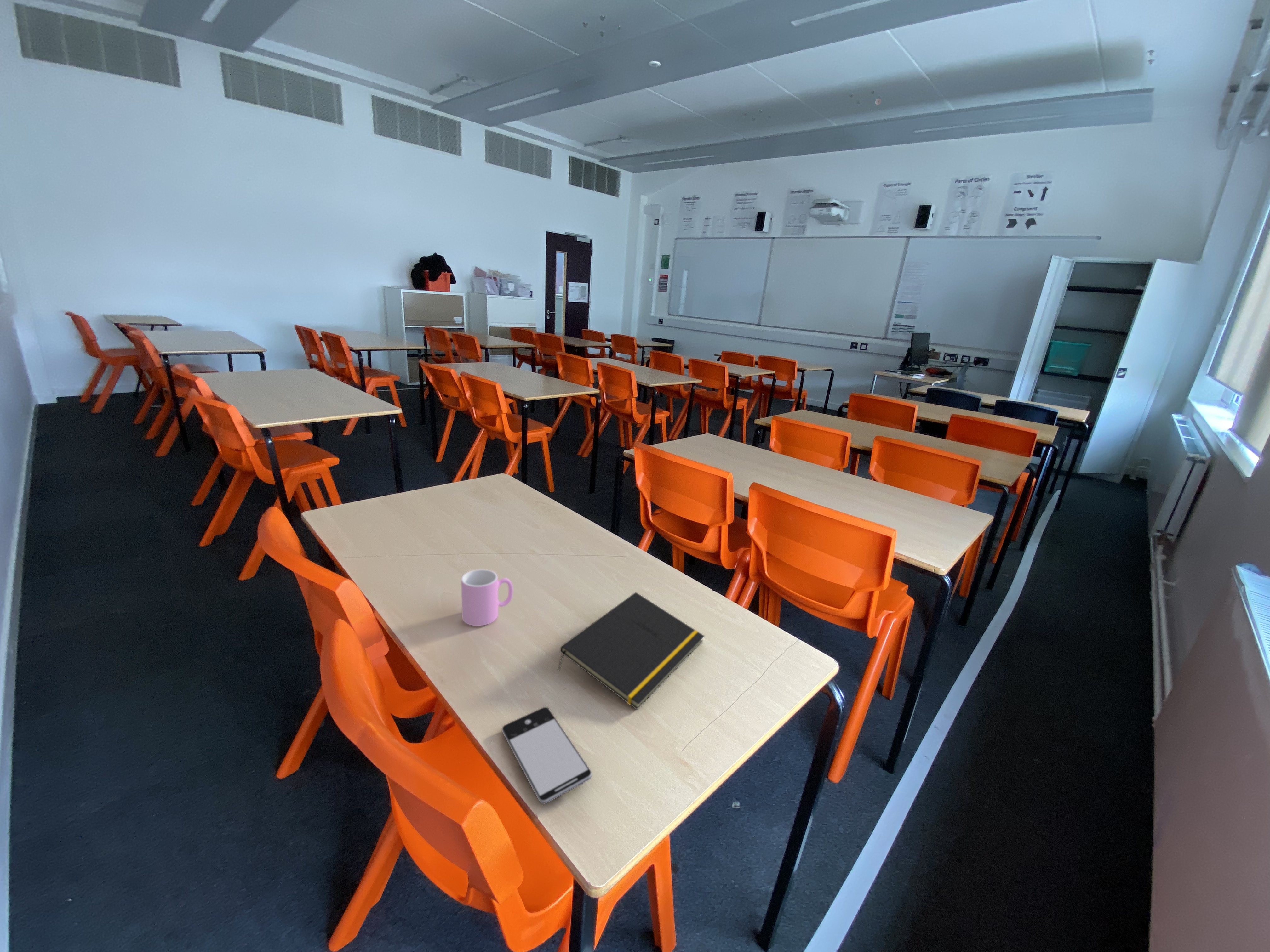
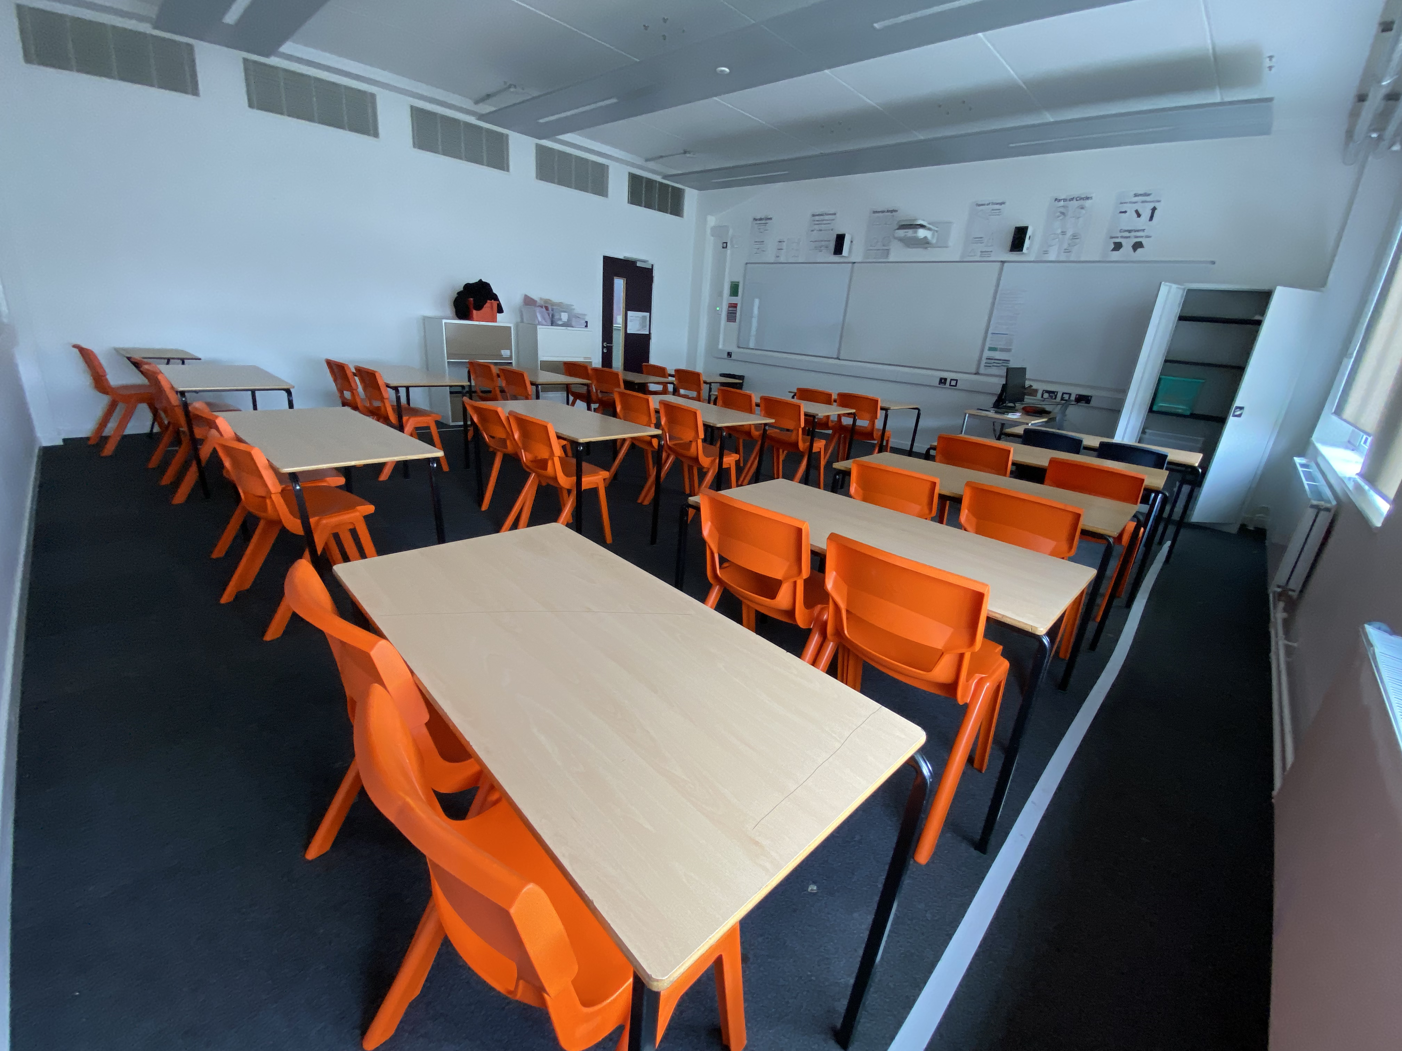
- smoke detector (878, 102)
- smartphone (545, 751)
- notepad (636, 643)
- cup (488, 595)
